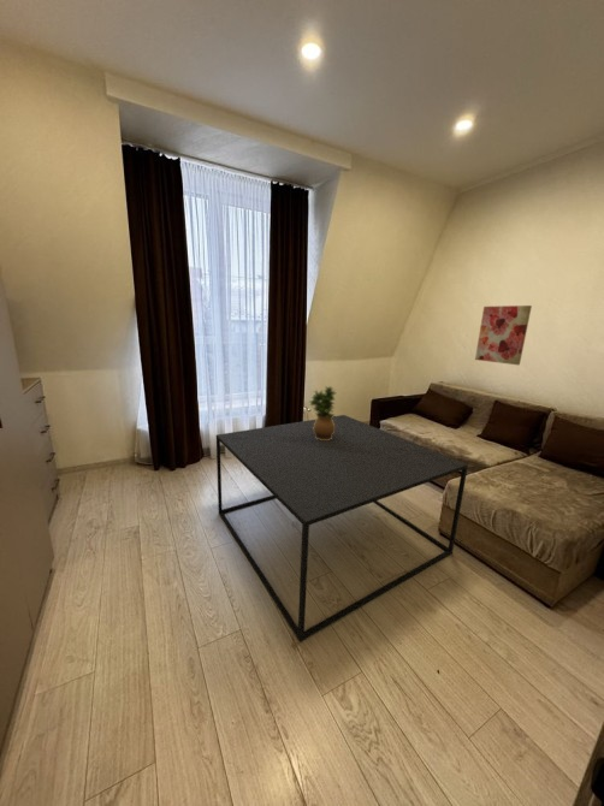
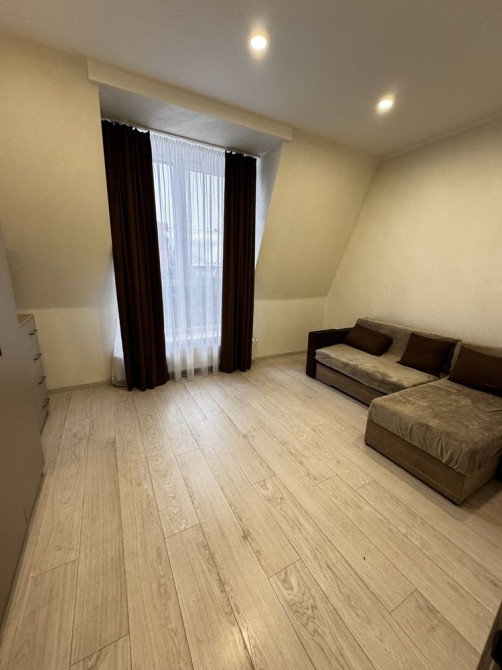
- coffee table (328, 491)
- wall art (501, 334)
- potted plant (322, 410)
